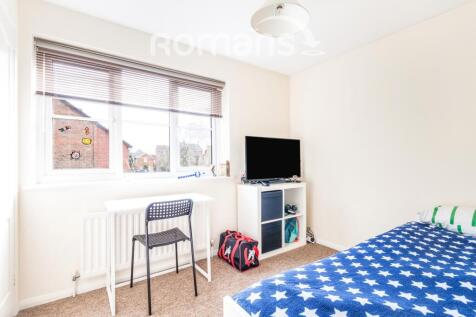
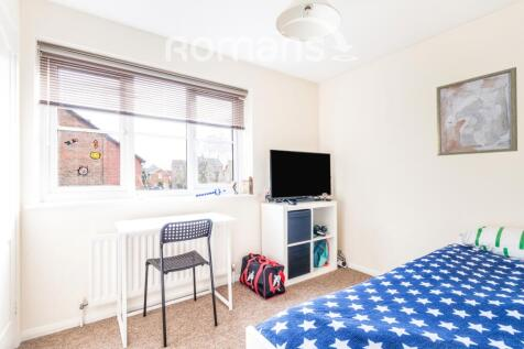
+ wall art (472, 116)
